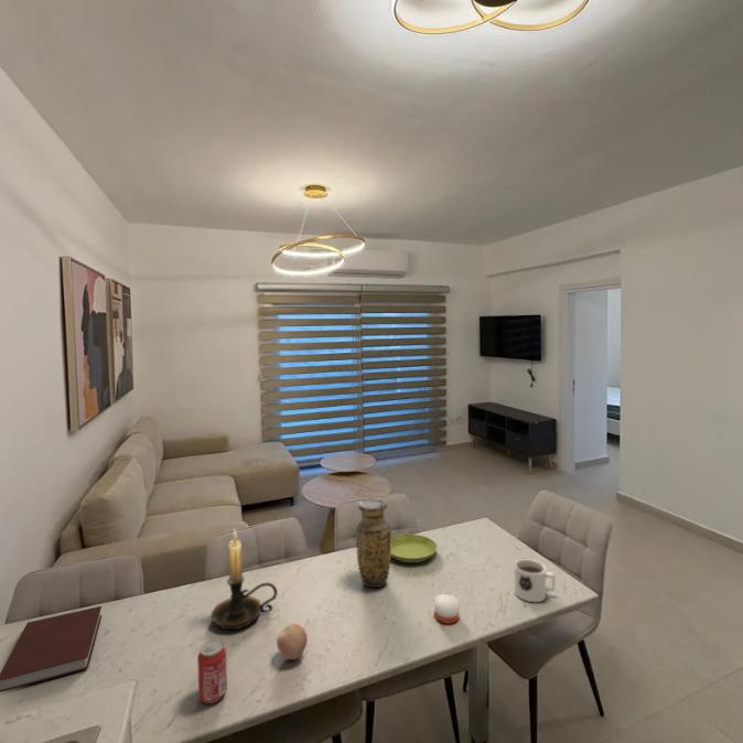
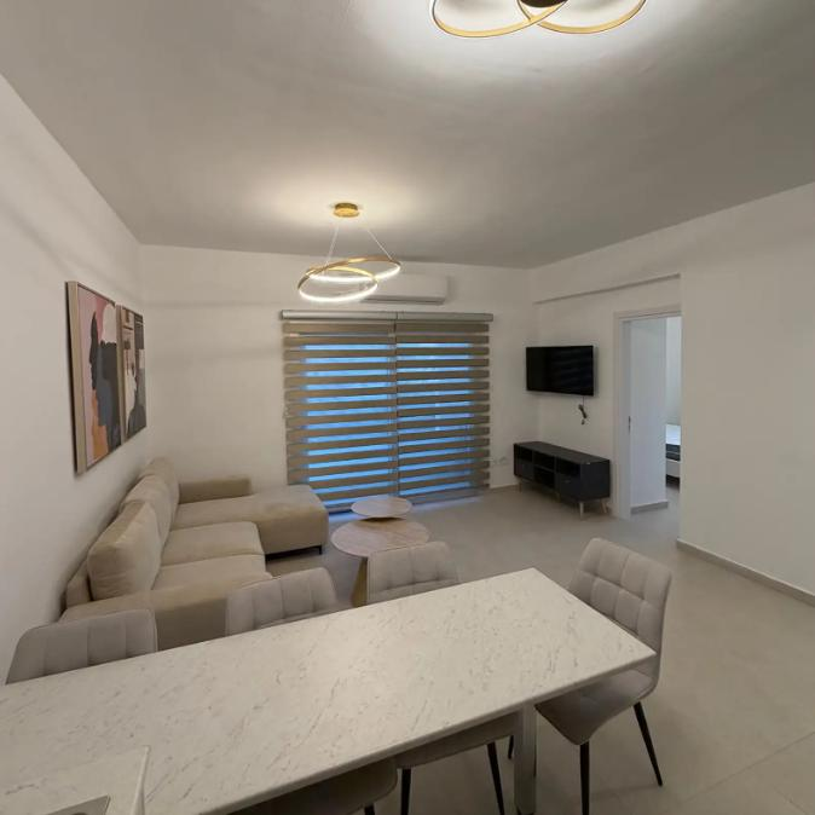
- beverage can (212, 670)
- notebook (55, 644)
- vase (374, 542)
- saucer (410, 549)
- candle (446, 600)
- candle holder (243, 572)
- mug (532, 579)
- apple (292, 640)
